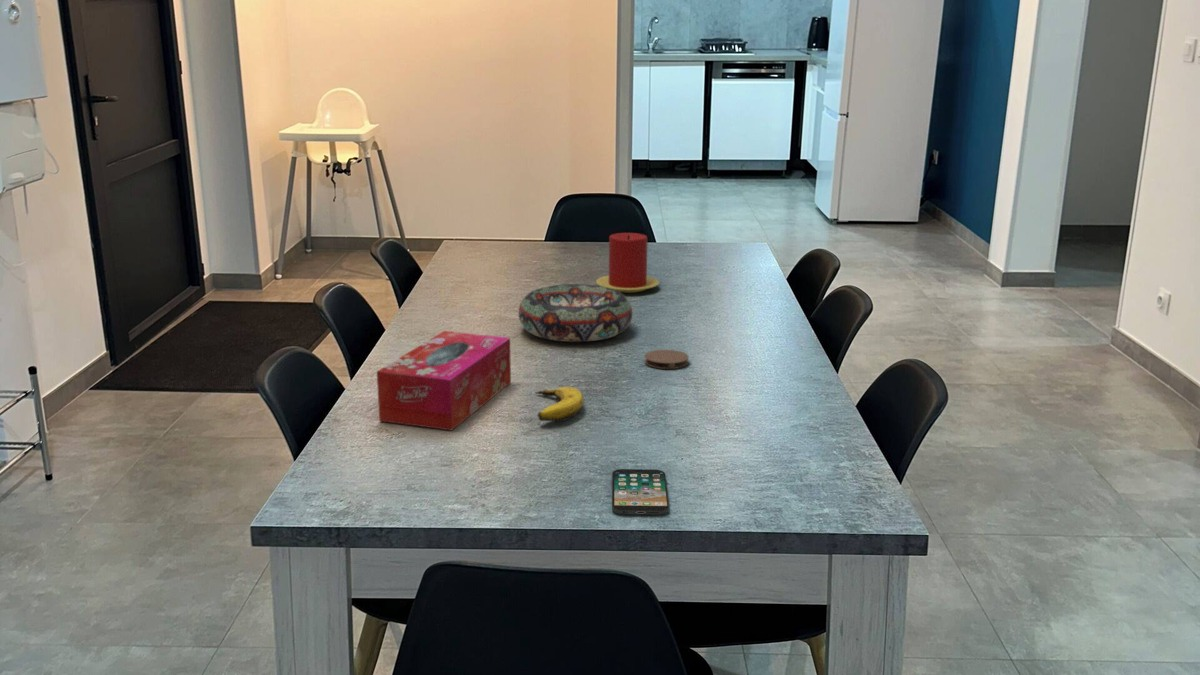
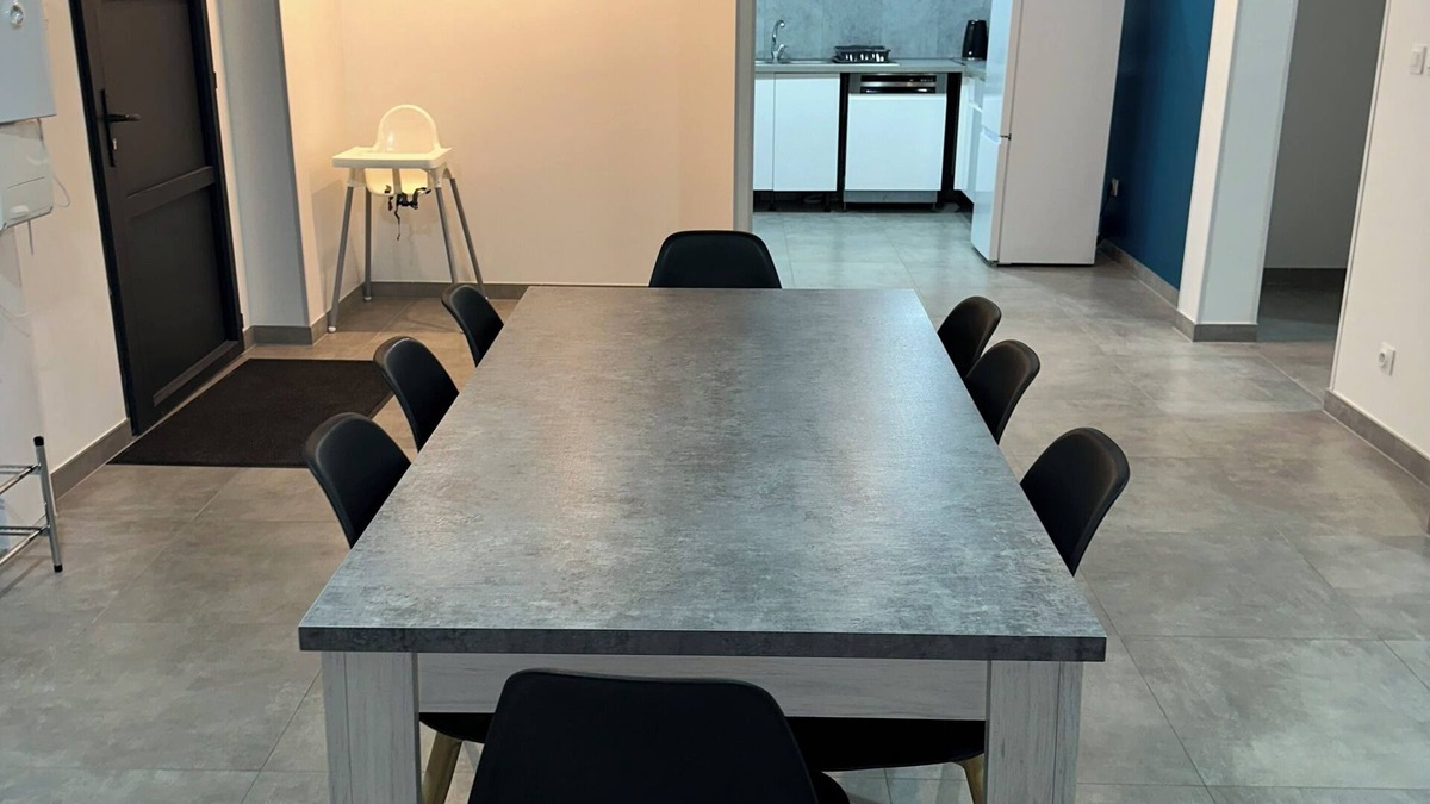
- coaster (666, 359)
- tissue box (447, 377)
- smartphone (639, 491)
- decorative bowl (575, 313)
- candle (627, 261)
- banana (558, 399)
